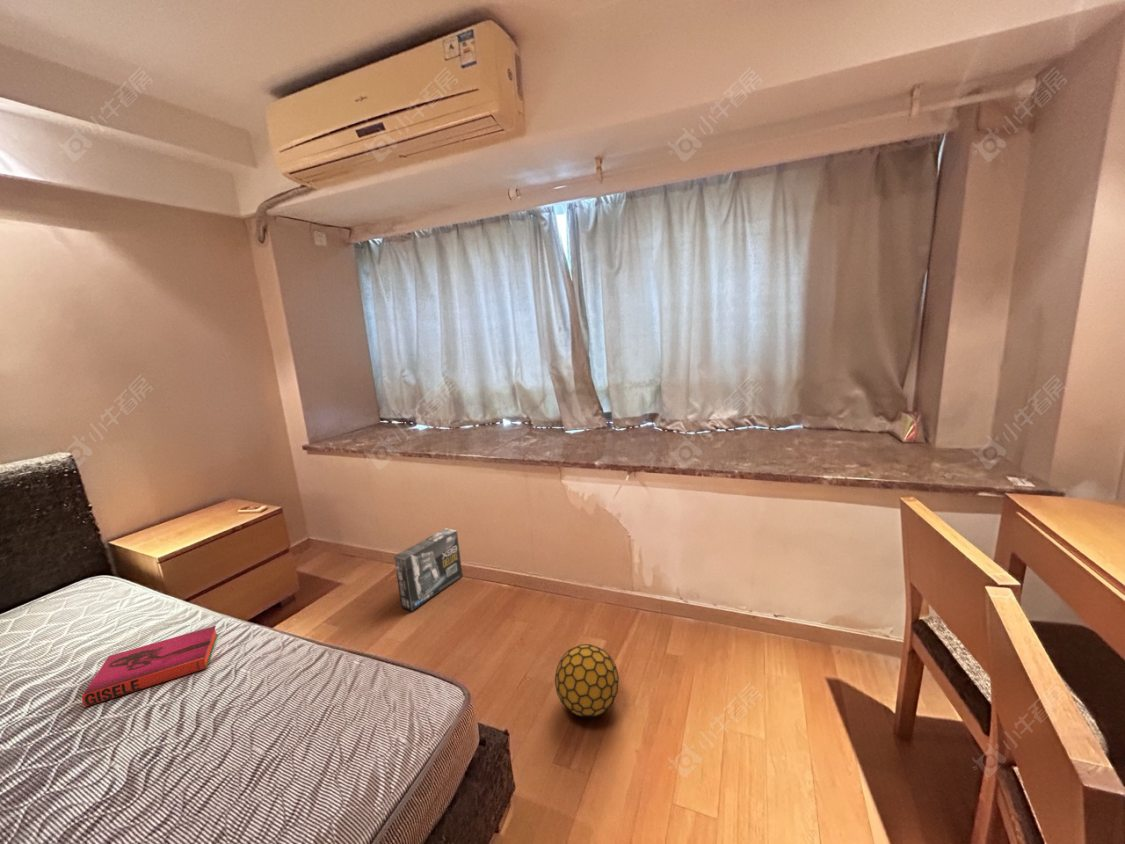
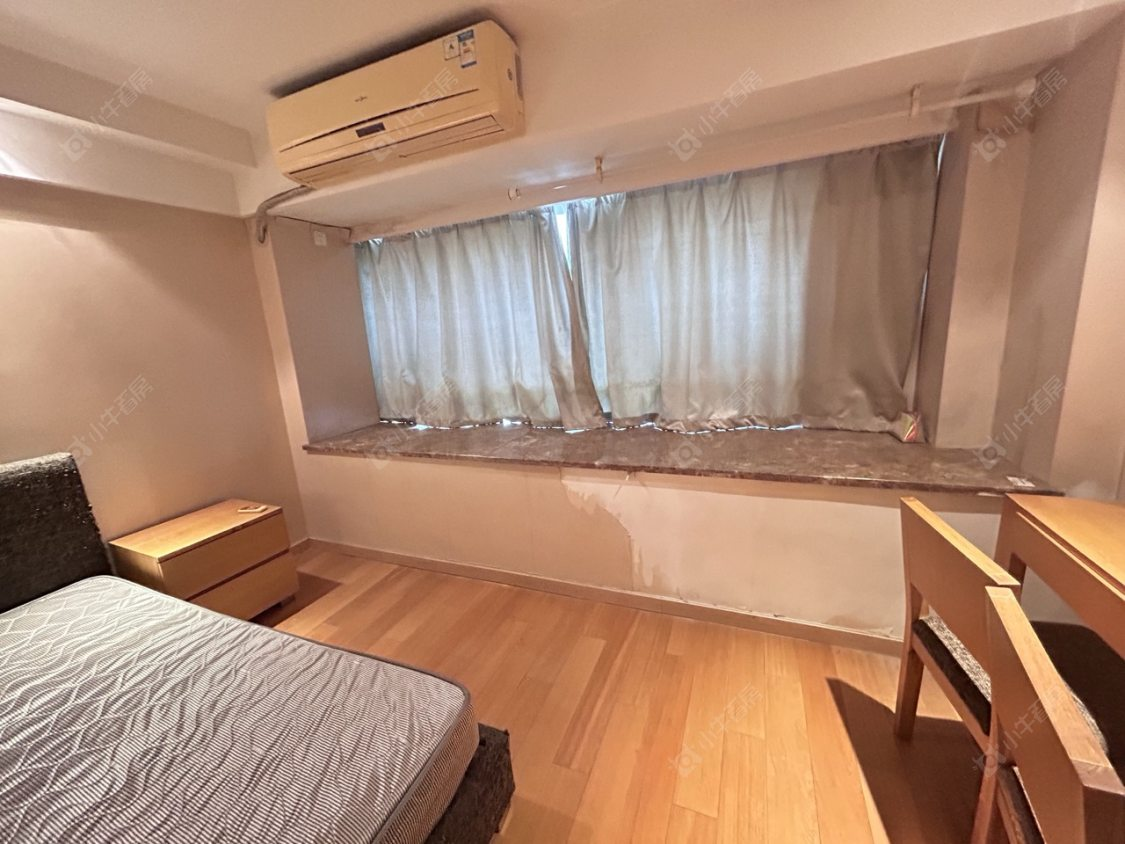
- box (430, 566)
- hardback book (156, 662)
- decorative ball (586, 679)
